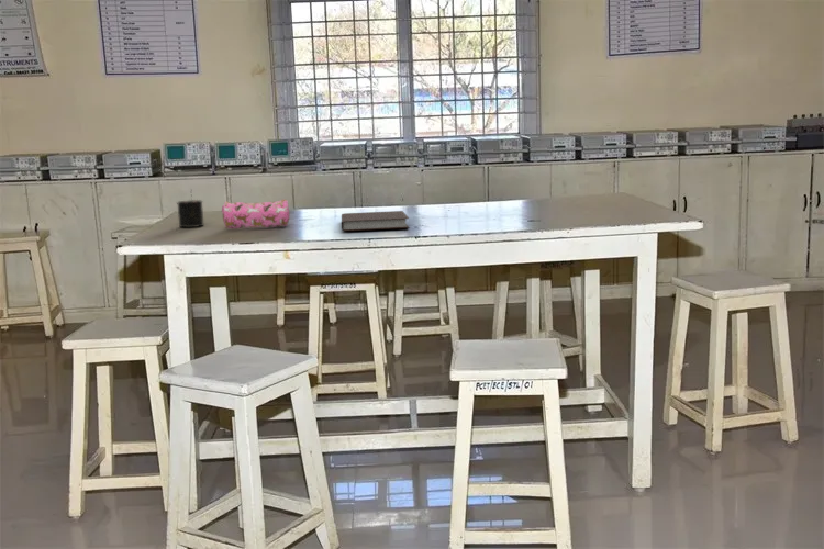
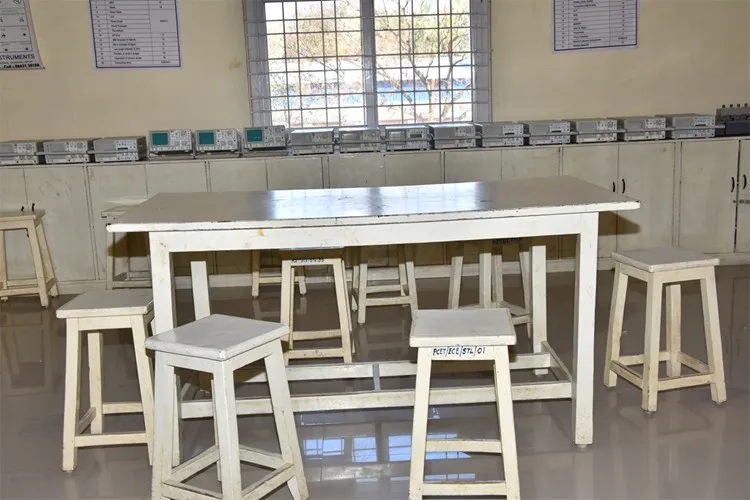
- candle (190, 208)
- pencil case (255, 213)
- notebook (374, 220)
